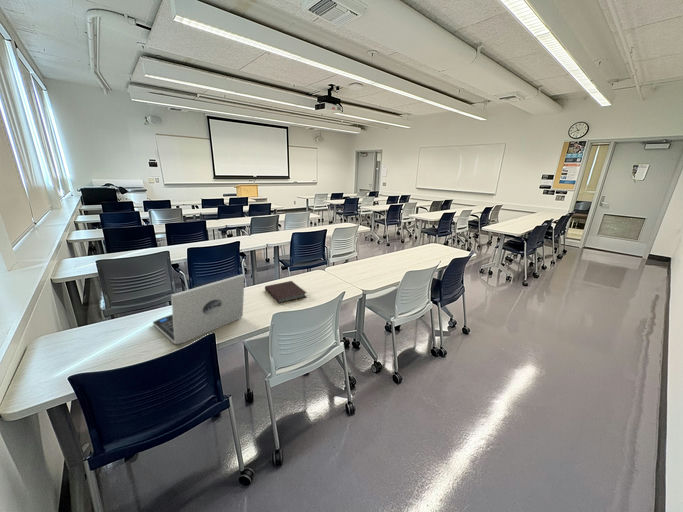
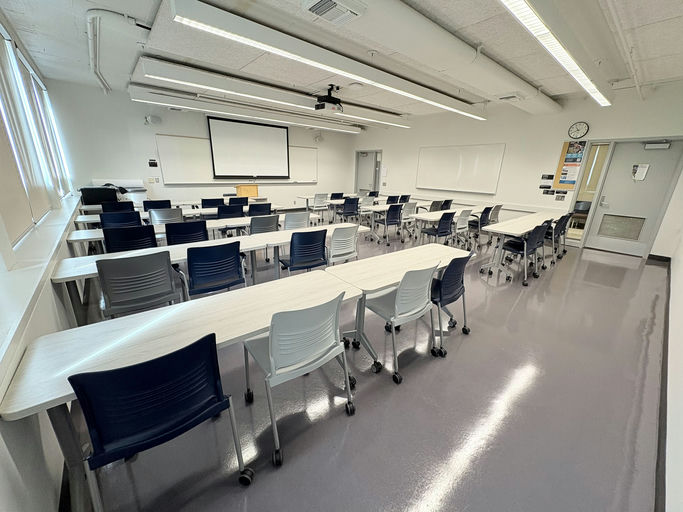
- notebook (285, 291)
- laptop (198, 299)
